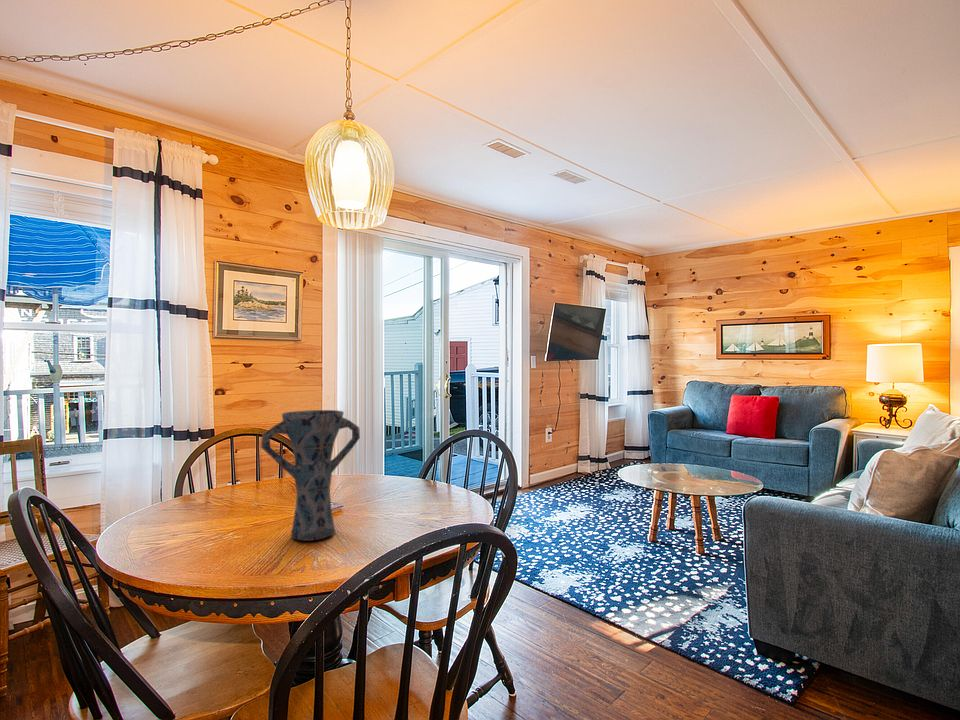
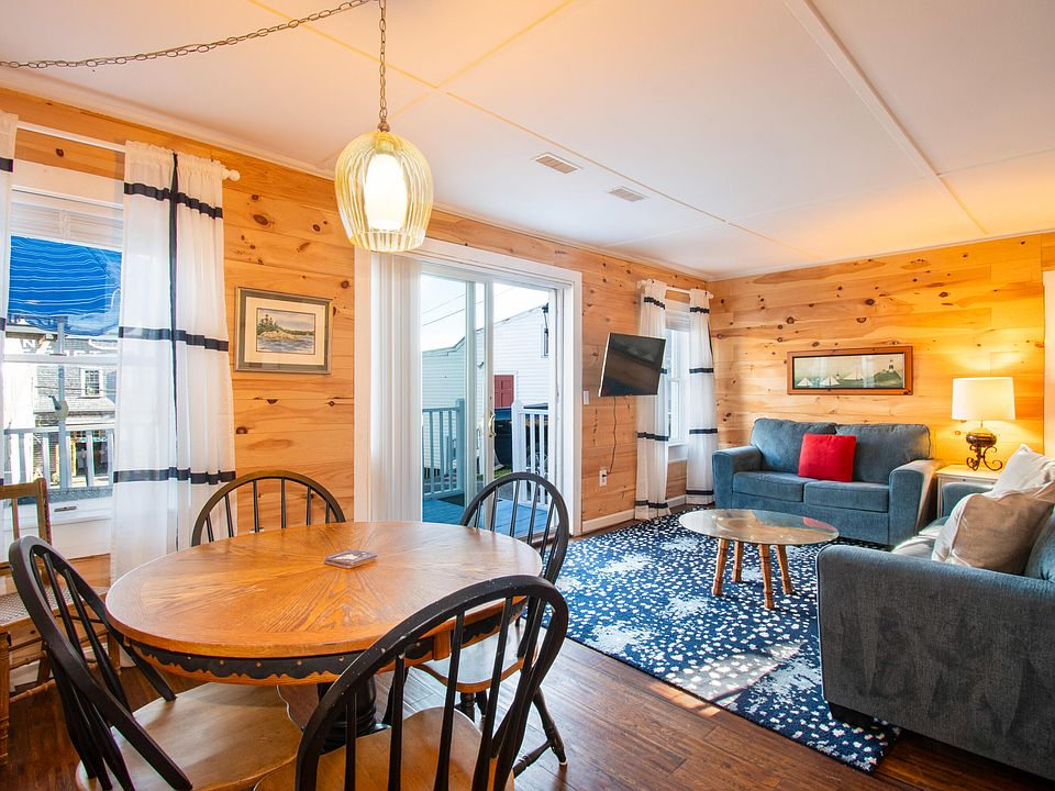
- vase (313, 473)
